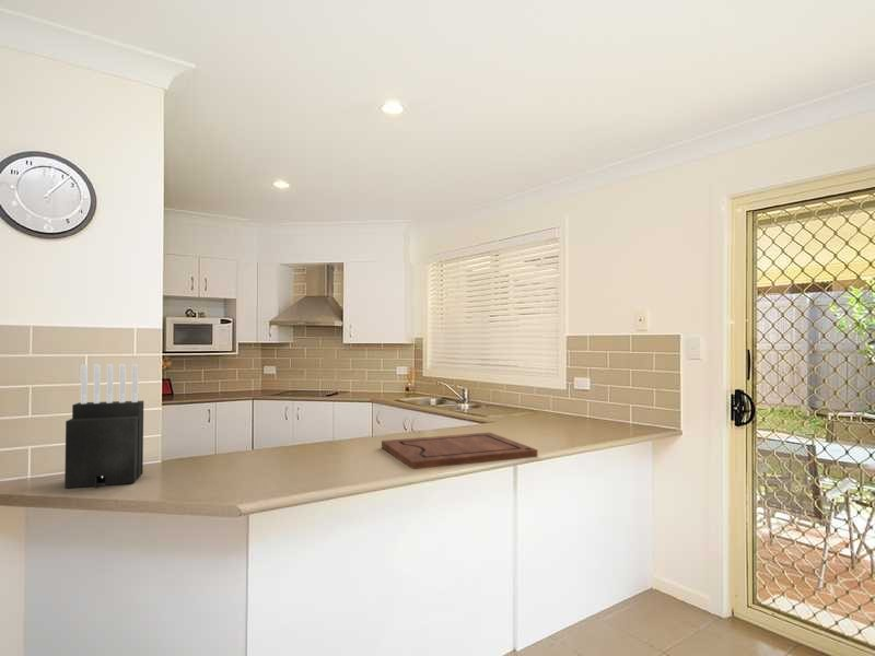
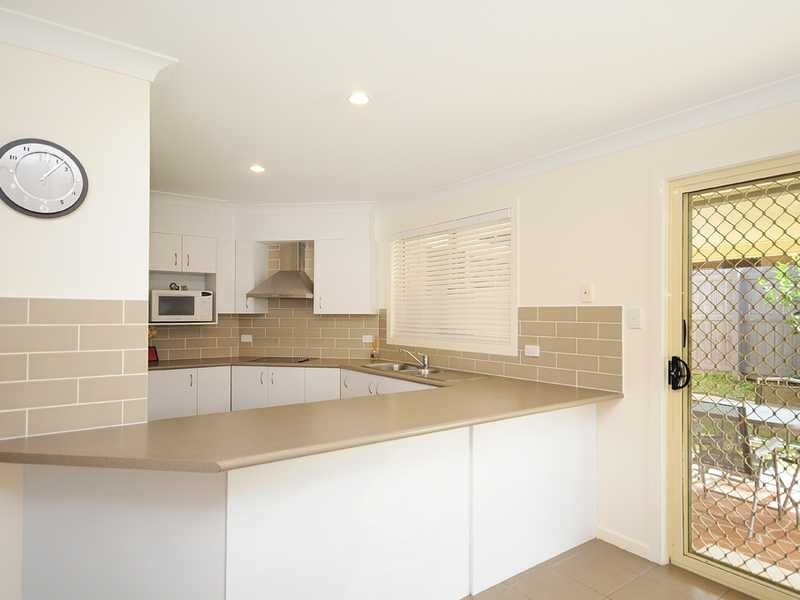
- cutting board (456, 448)
- knife block (105, 423)
